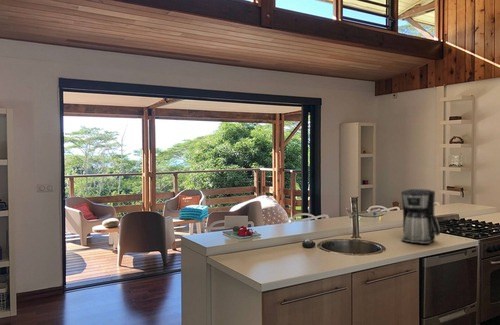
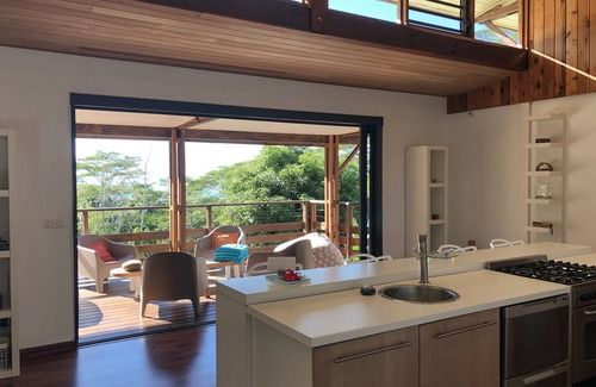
- coffee maker (423, 215)
